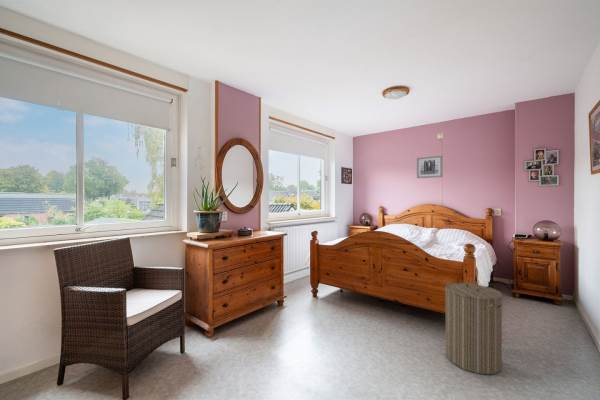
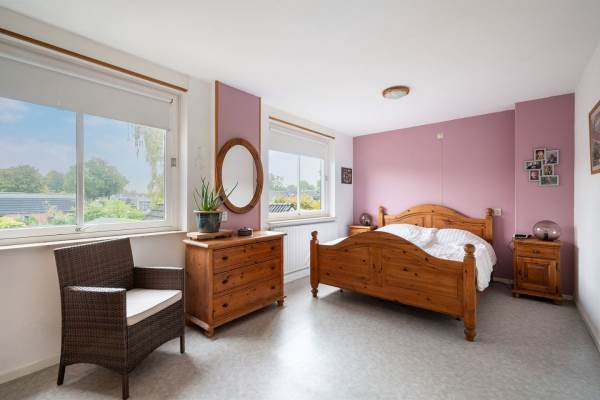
- wall art (429, 167)
- laundry hamper (472, 319)
